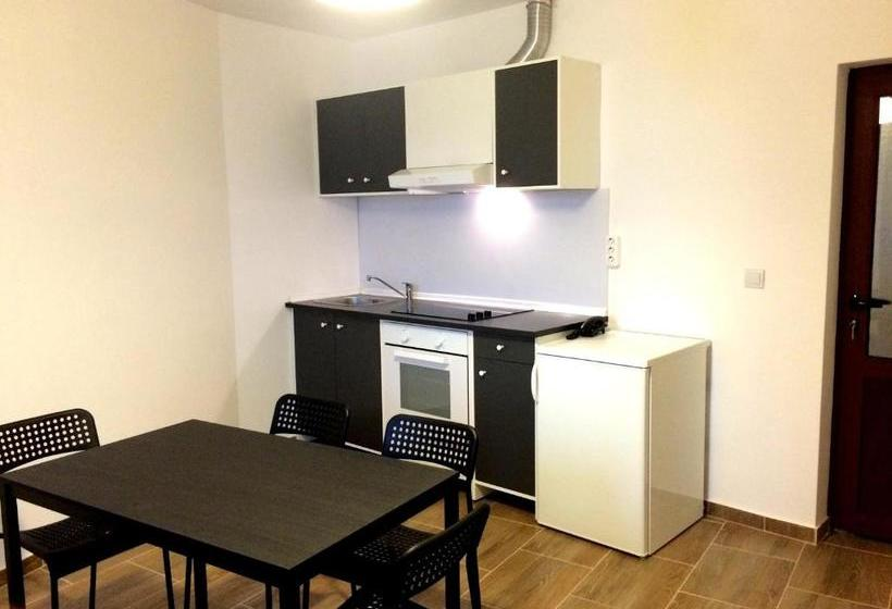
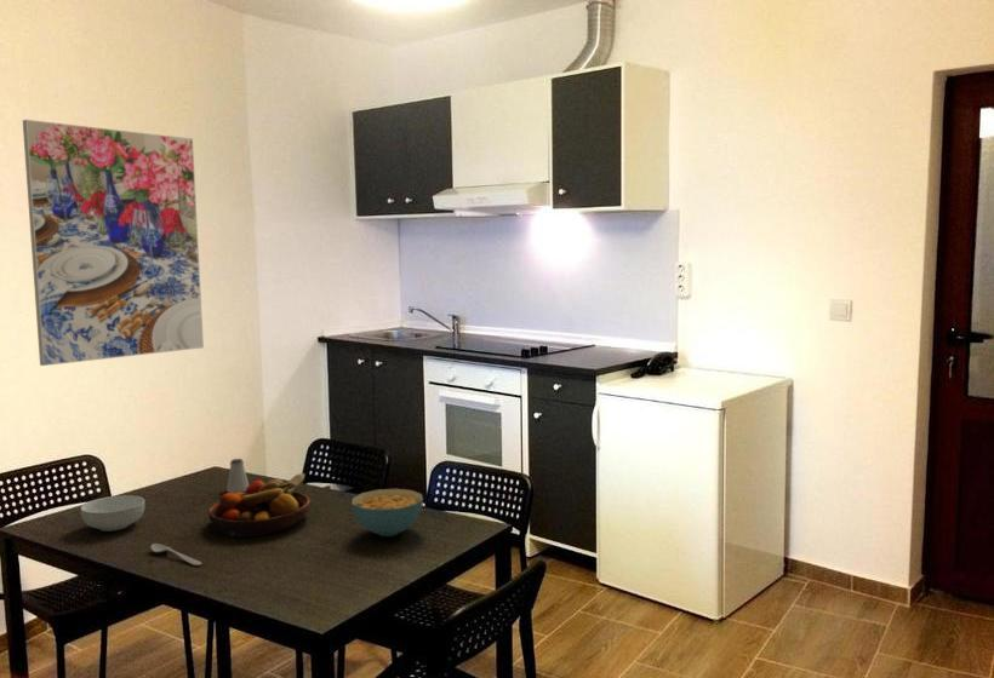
+ fruit bowl (259, 500)
+ cereal bowl (388, 516)
+ spoon (176, 553)
+ saltshaker (236, 475)
+ cereal bowl (113, 515)
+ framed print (121, 245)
